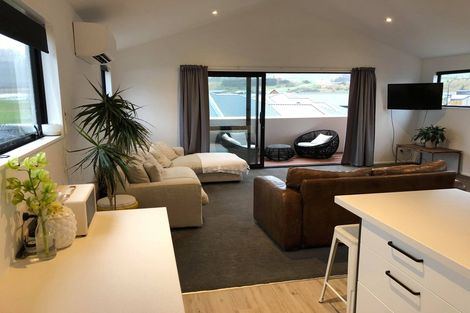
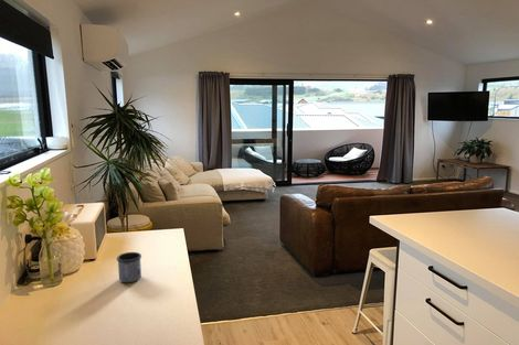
+ mug (128, 268)
